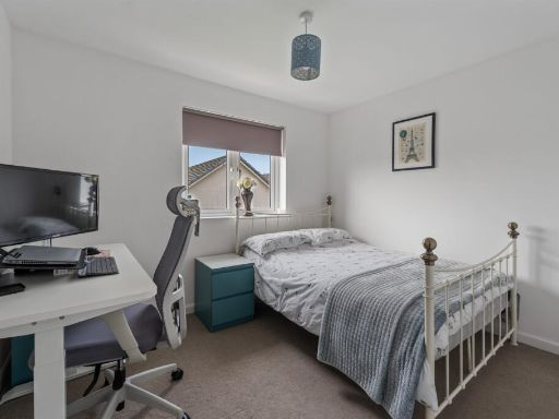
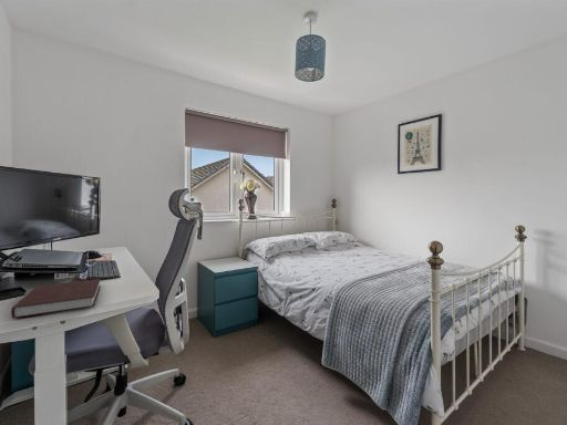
+ notebook (63, 294)
